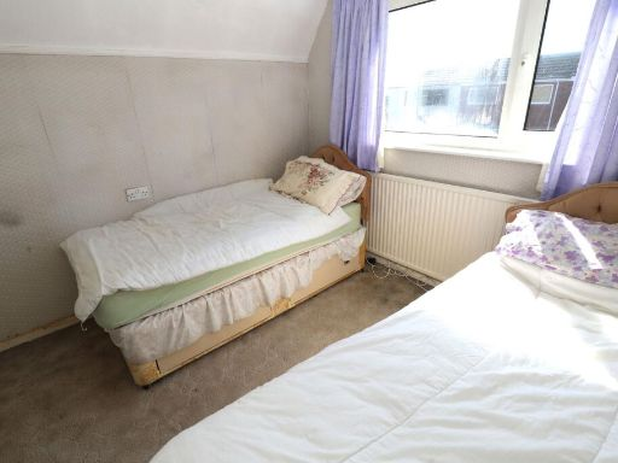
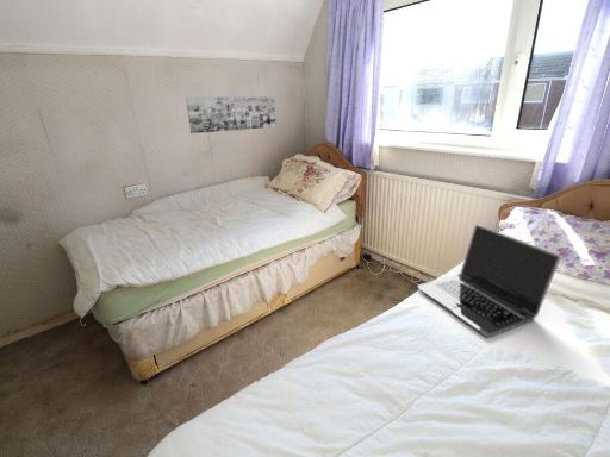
+ wall art (235, 113)
+ laptop (480, 274)
